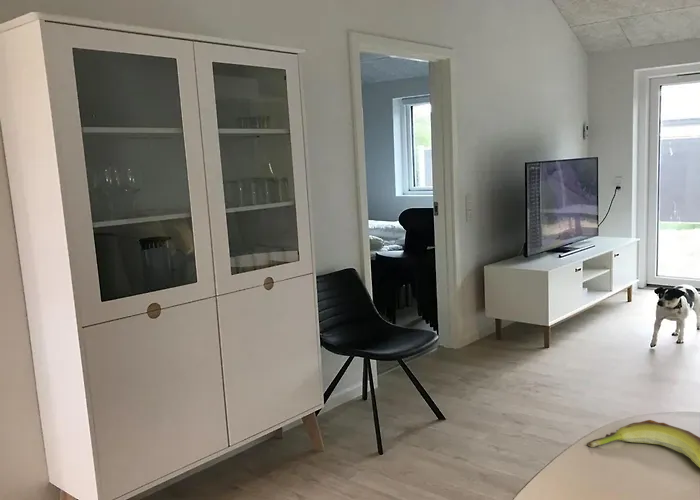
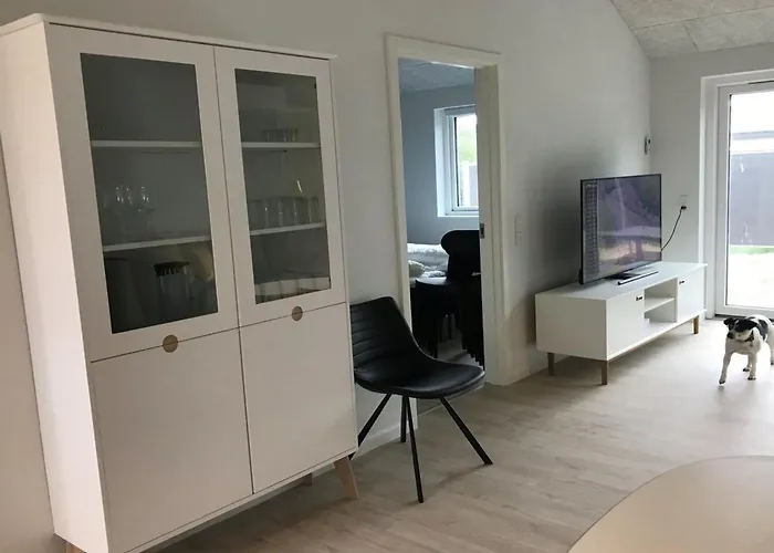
- banana (649, 443)
